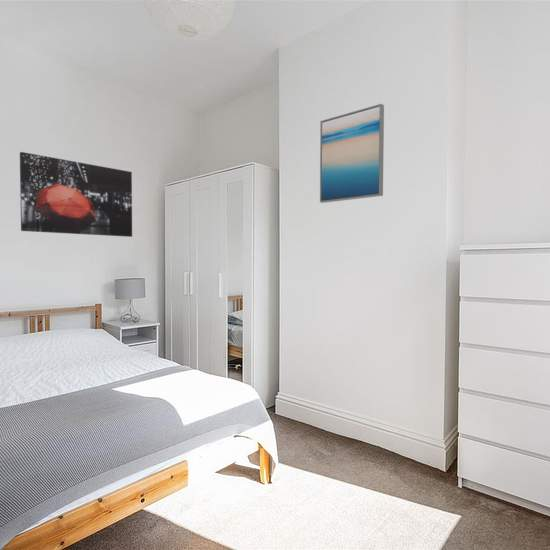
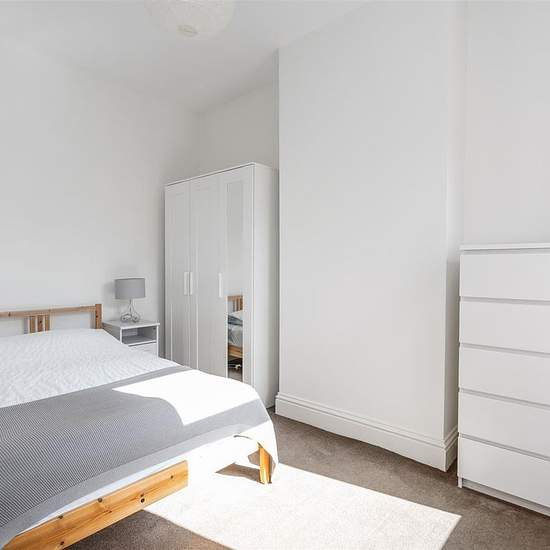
- wall art (350, 156)
- wall art (81, 198)
